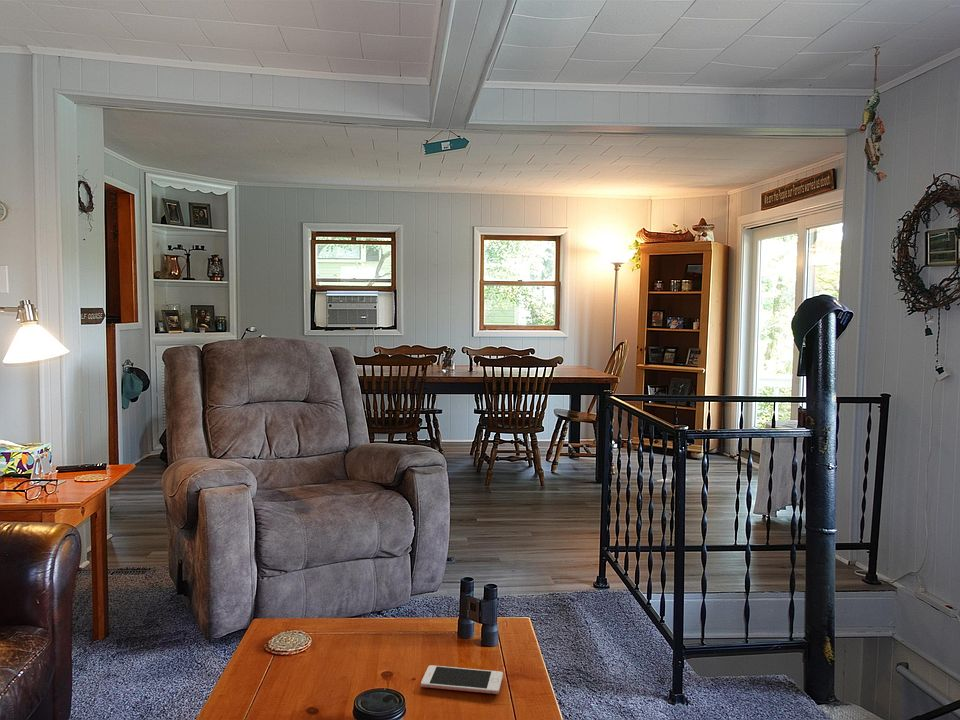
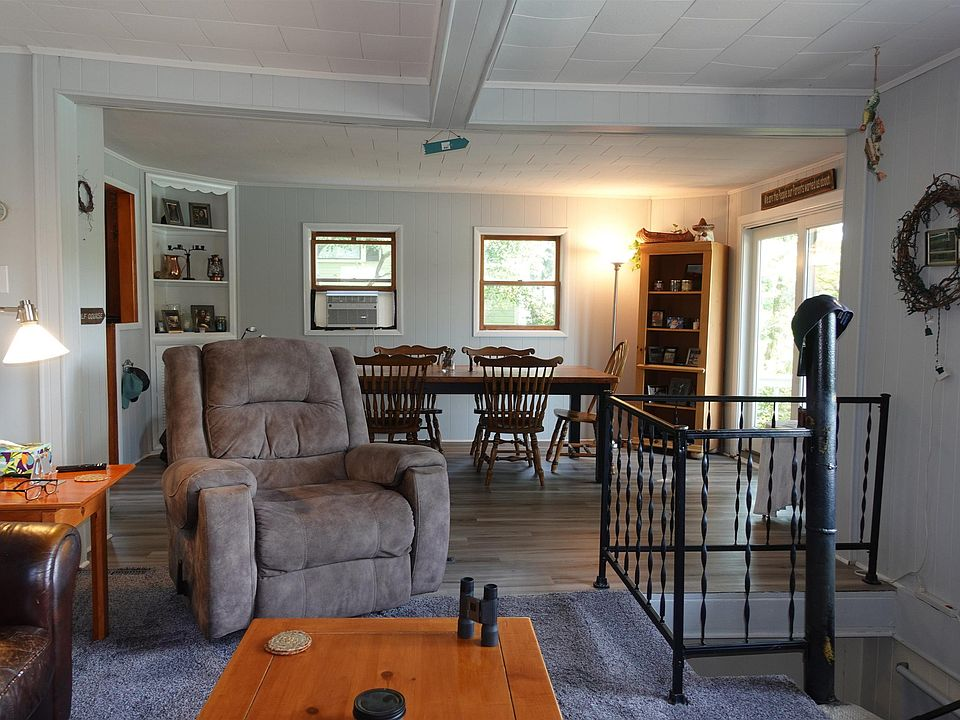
- cell phone (462, 679)
